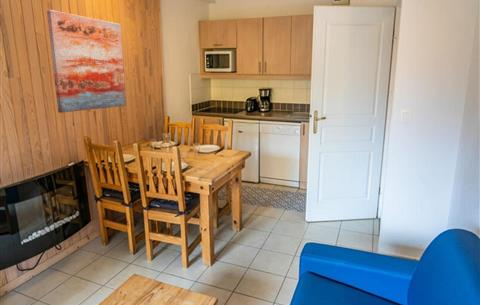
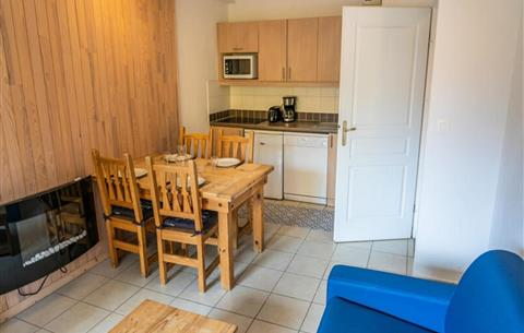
- wall art (92, 64)
